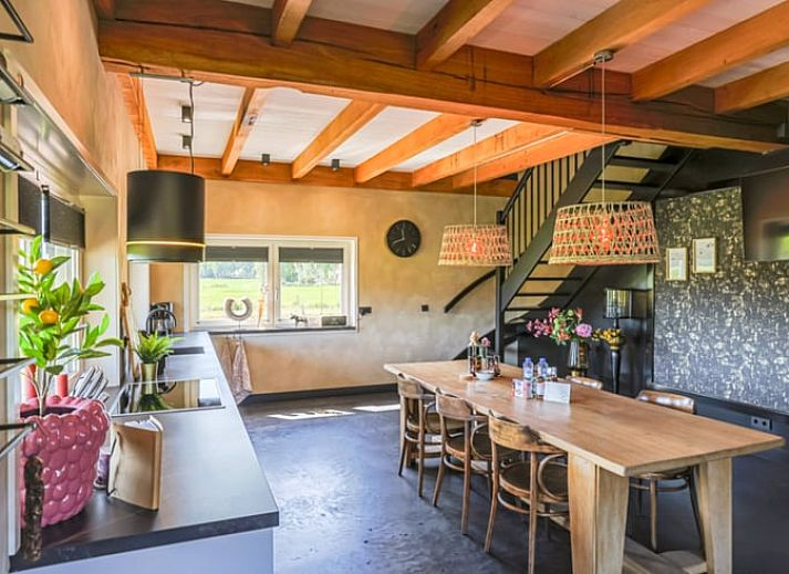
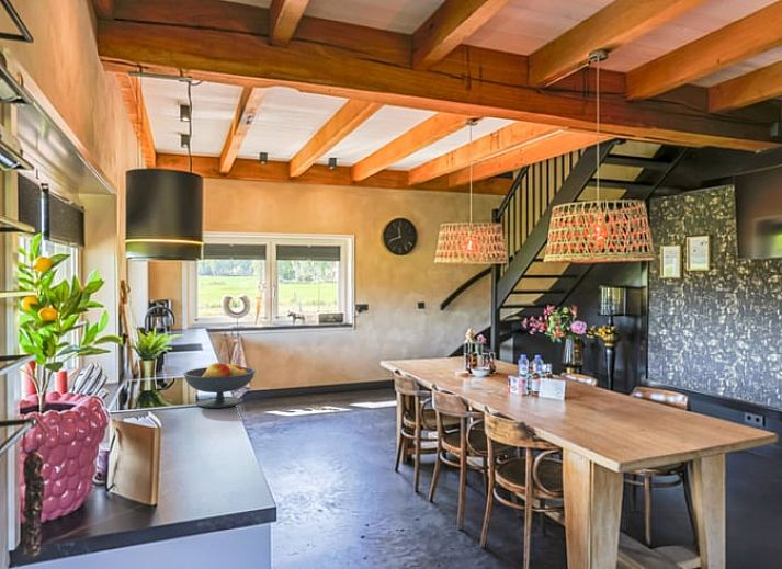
+ fruit bowl (219, 382)
